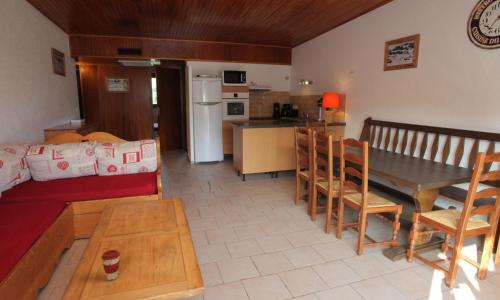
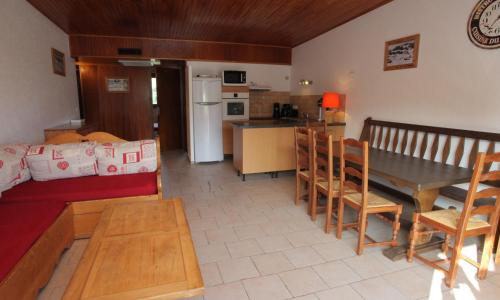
- coffee cup (111, 265)
